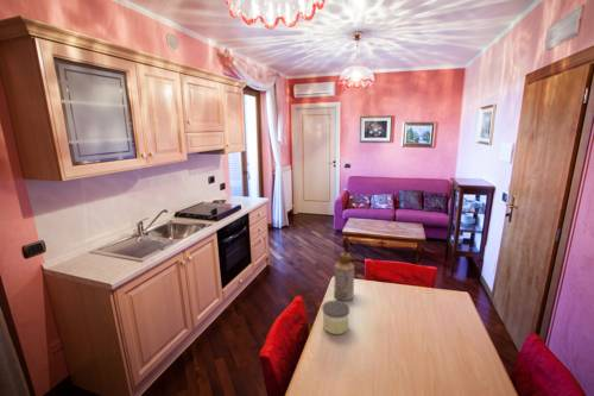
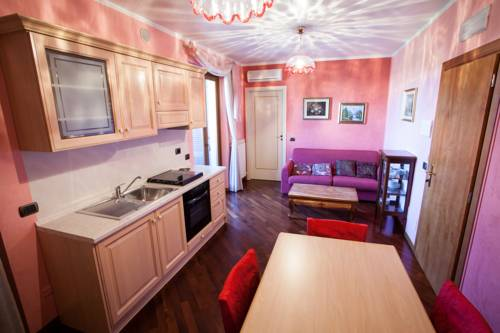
- bottle (343, 275)
- candle (335, 318)
